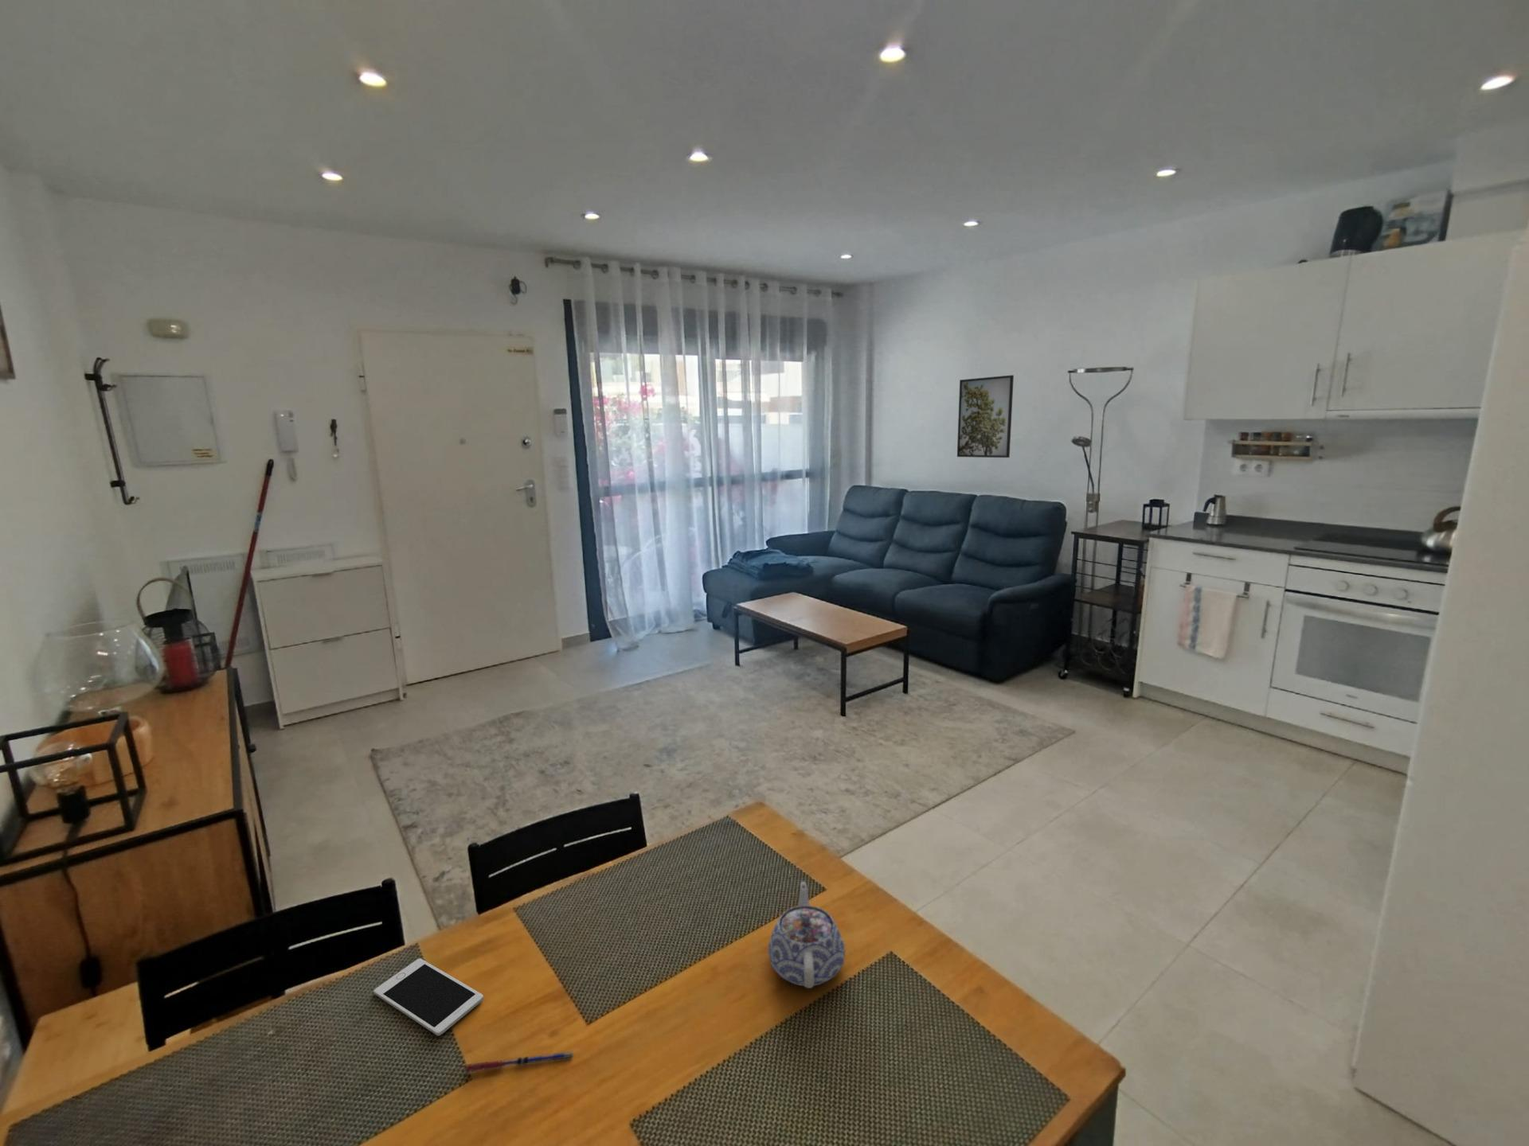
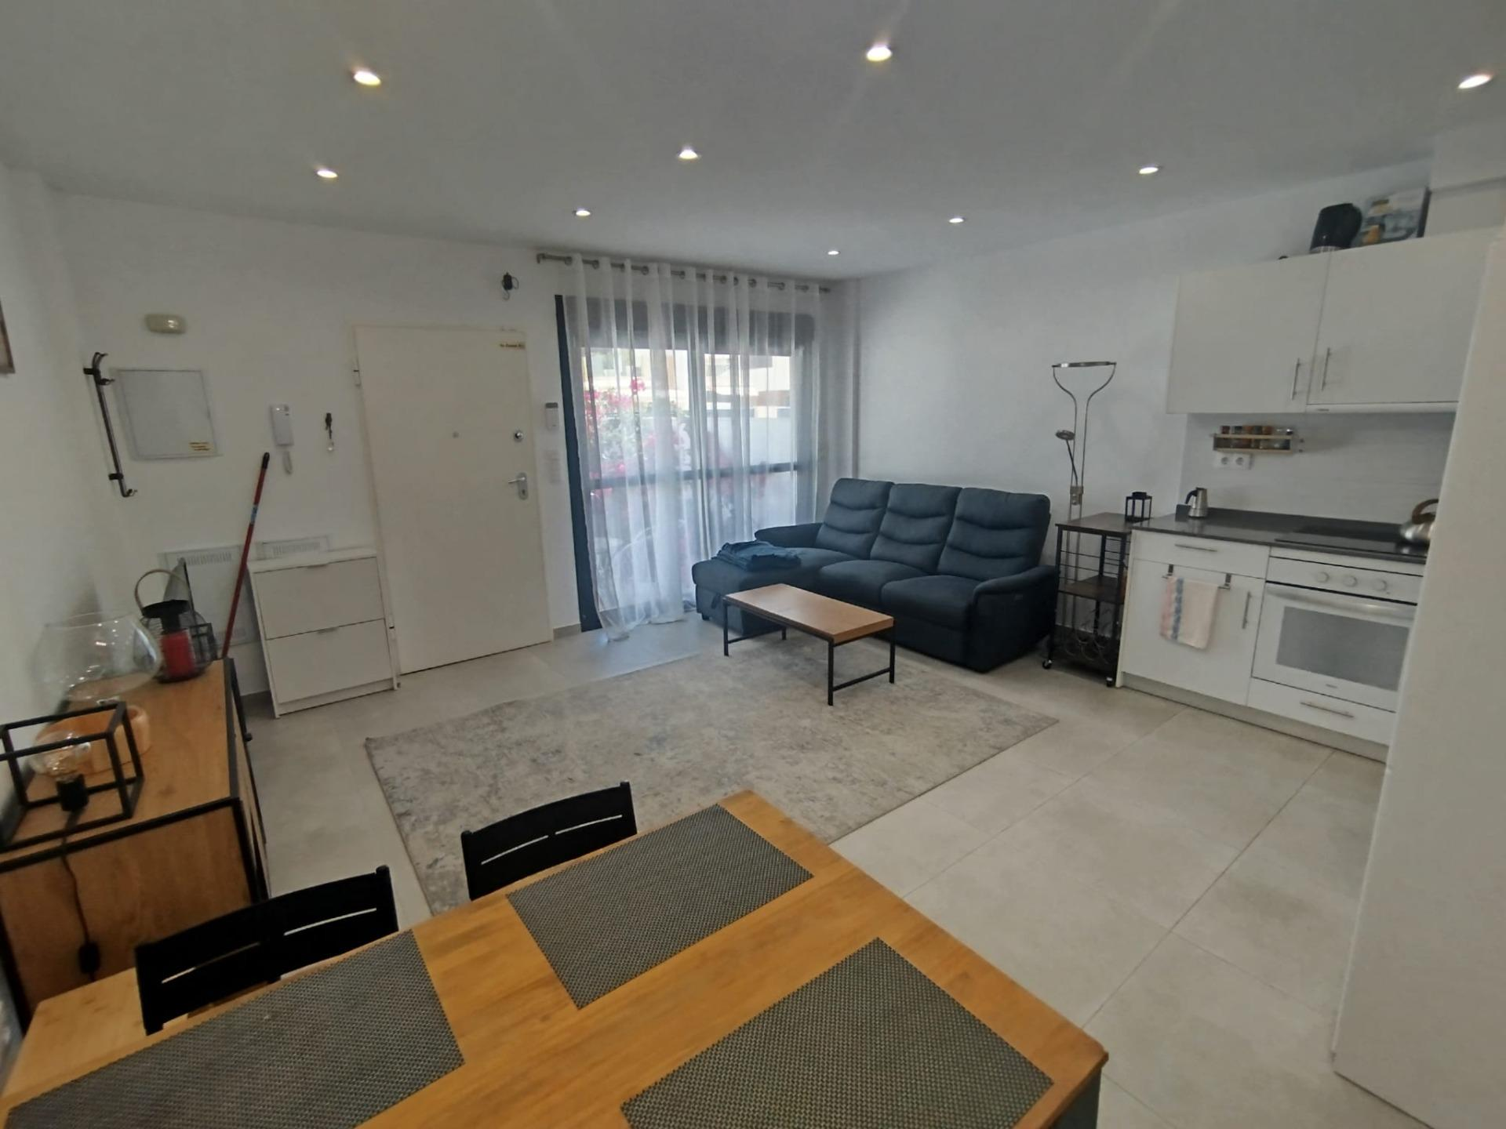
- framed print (984, 418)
- teapot (805, 935)
- cell phone (427, 994)
- pen (519, 1061)
